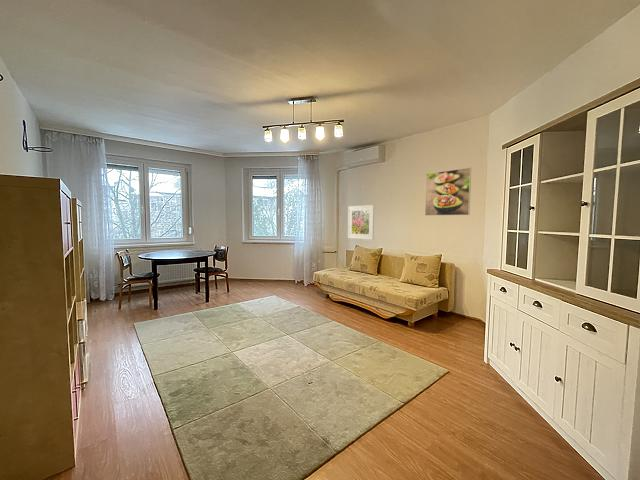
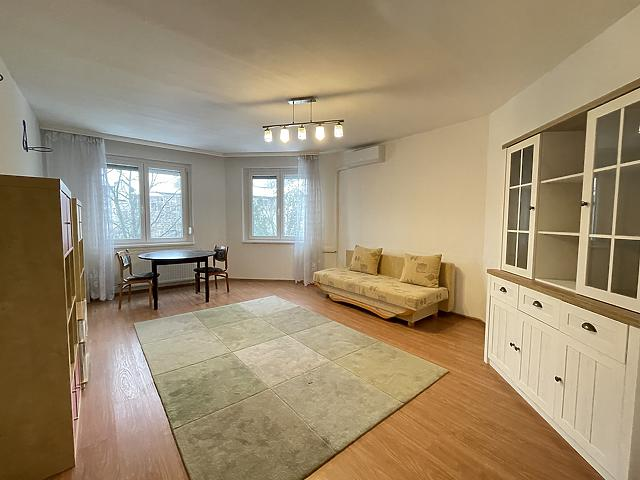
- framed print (360, 222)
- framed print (446, 193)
